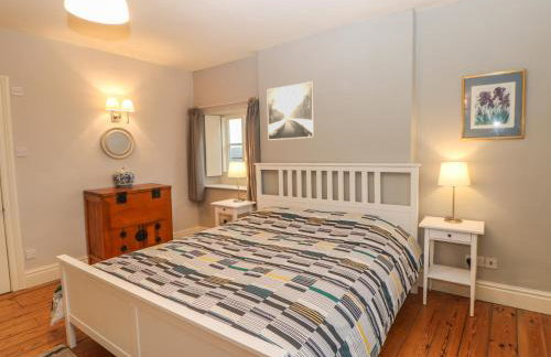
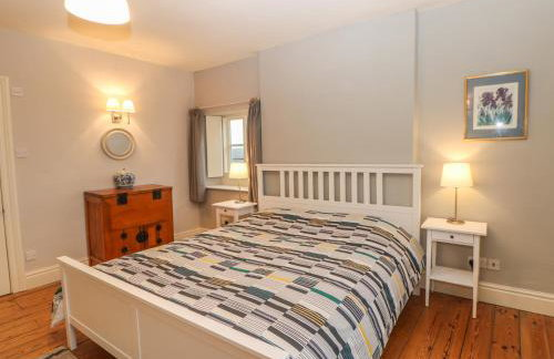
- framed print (290, 112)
